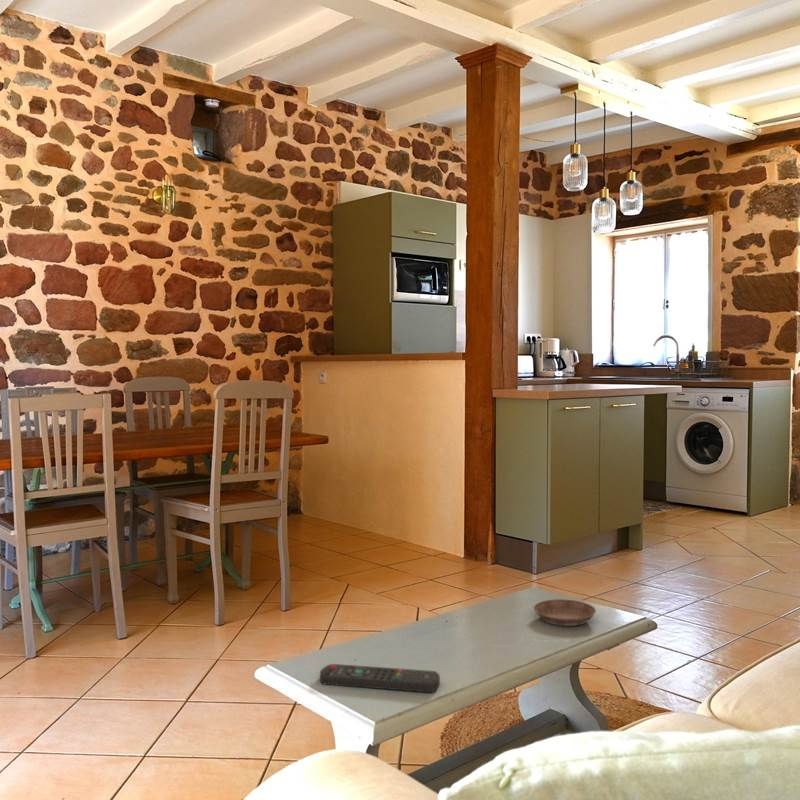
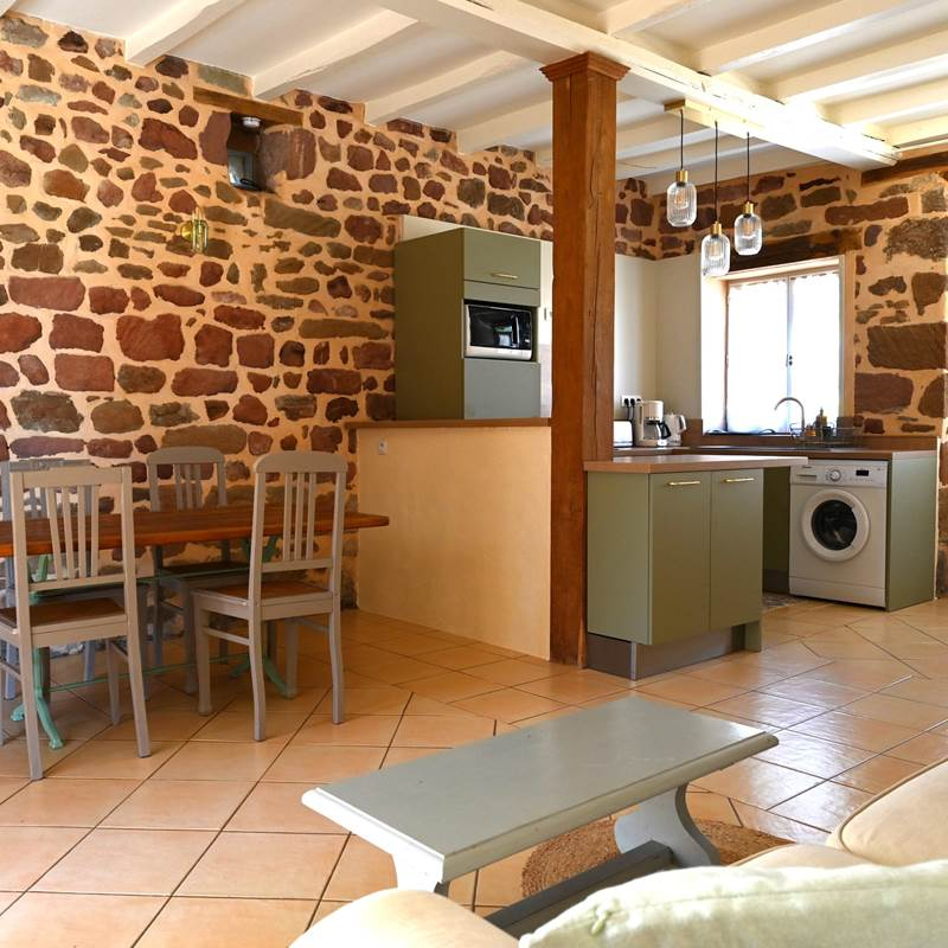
- saucer (564, 613)
- remote control (379, 677)
